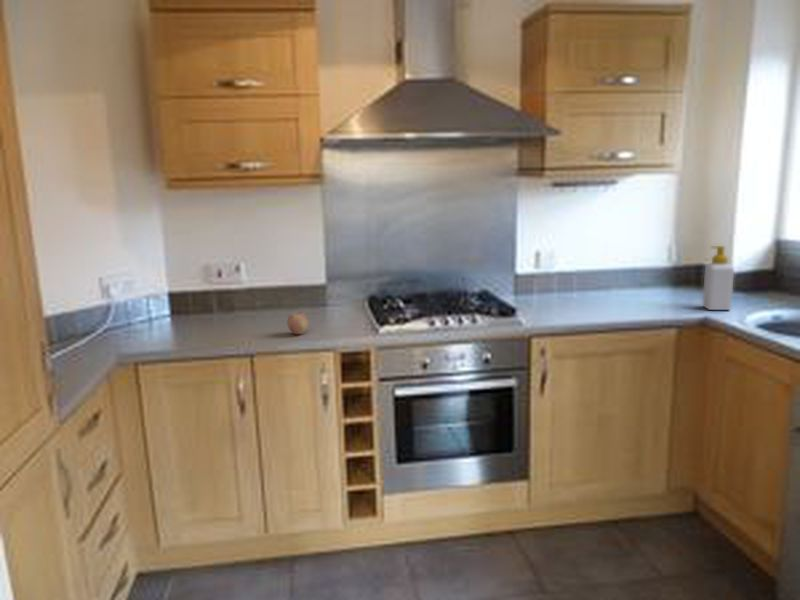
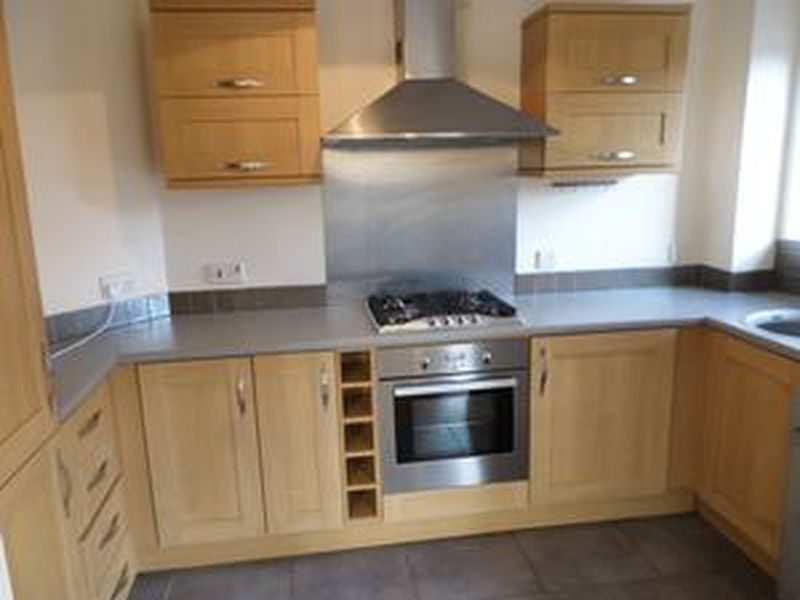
- soap bottle (718, 277)
- fruit (297, 323)
